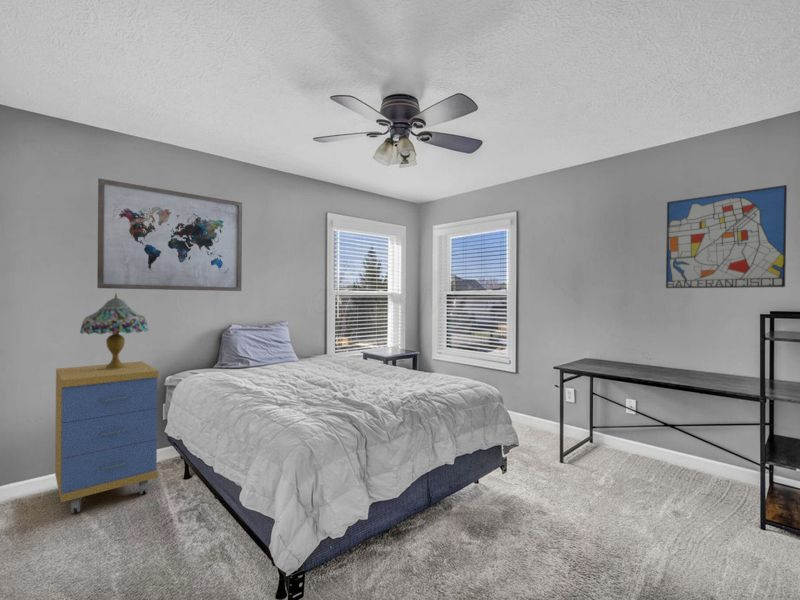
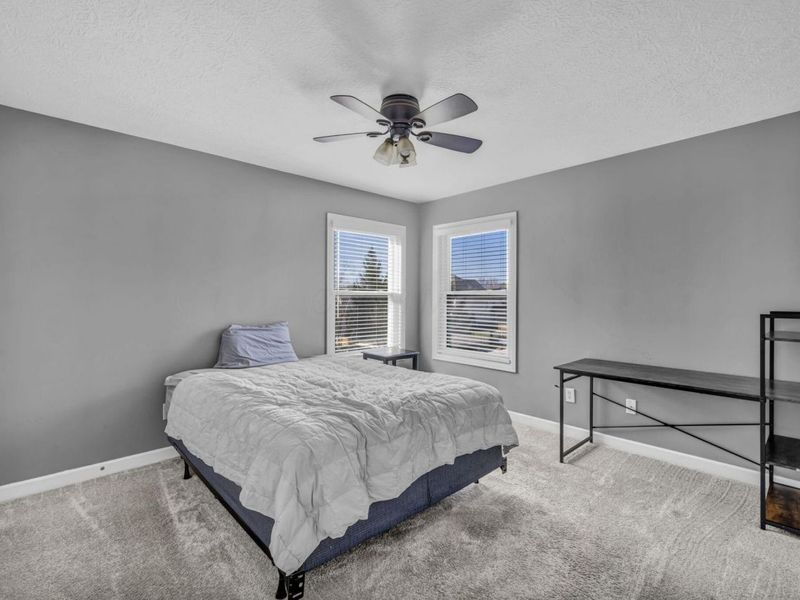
- wall art (177, 240)
- table lamp (115, 330)
- storage cabinet (106, 430)
- wall art (721, 241)
